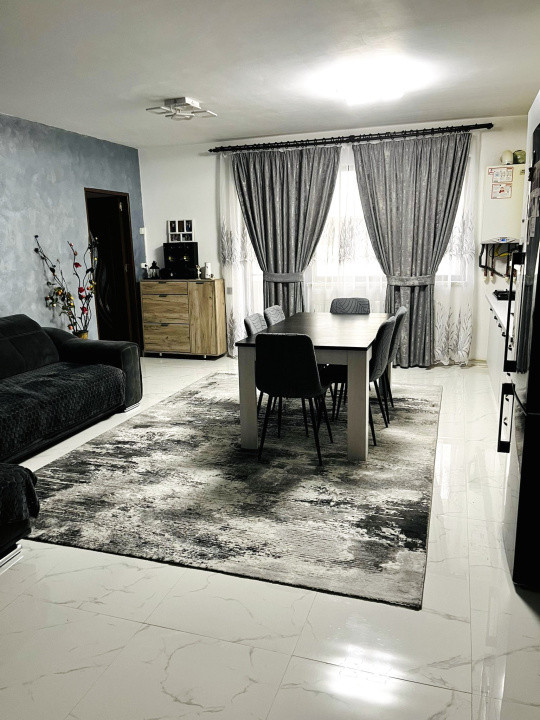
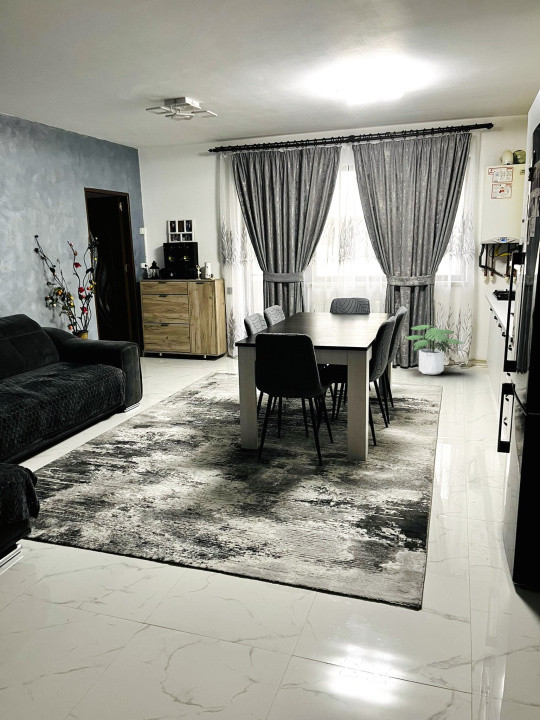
+ potted plant (433, 350)
